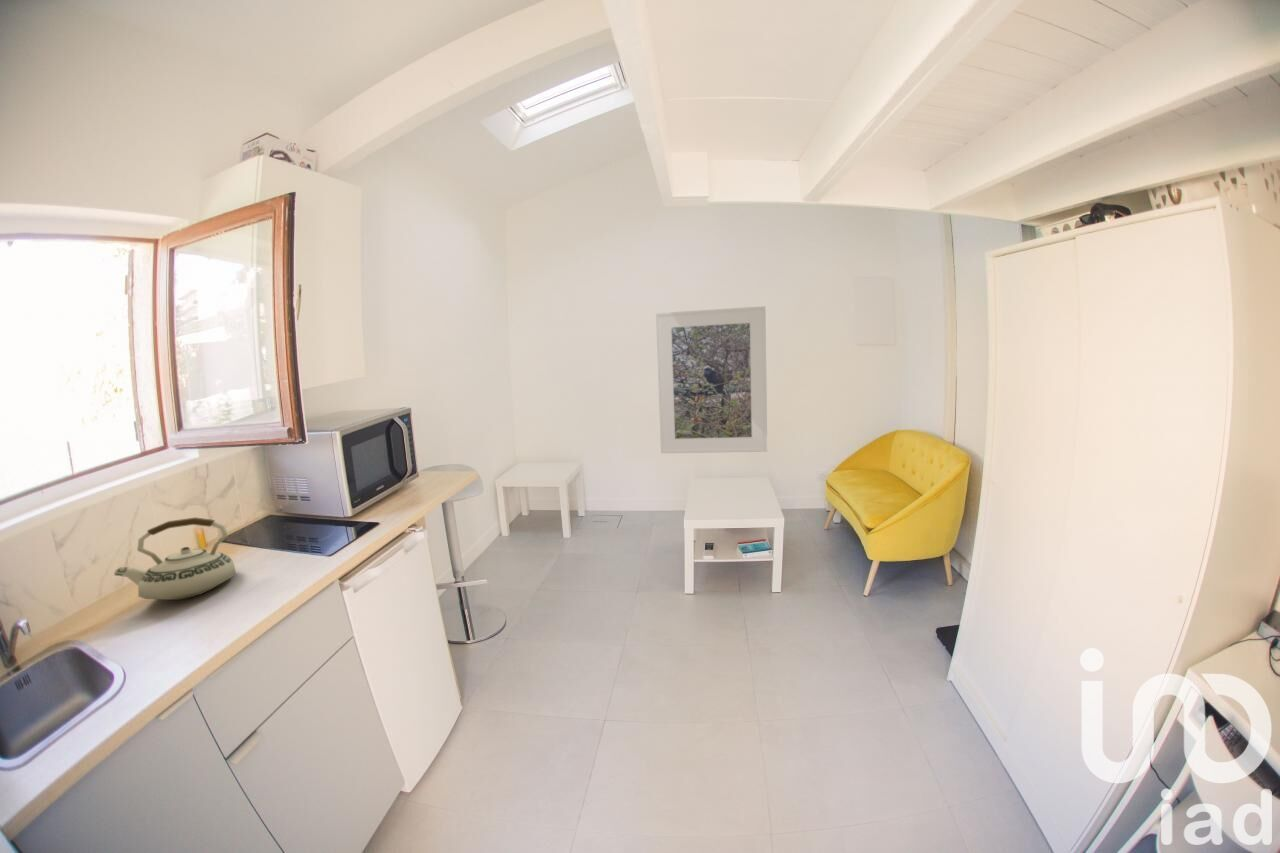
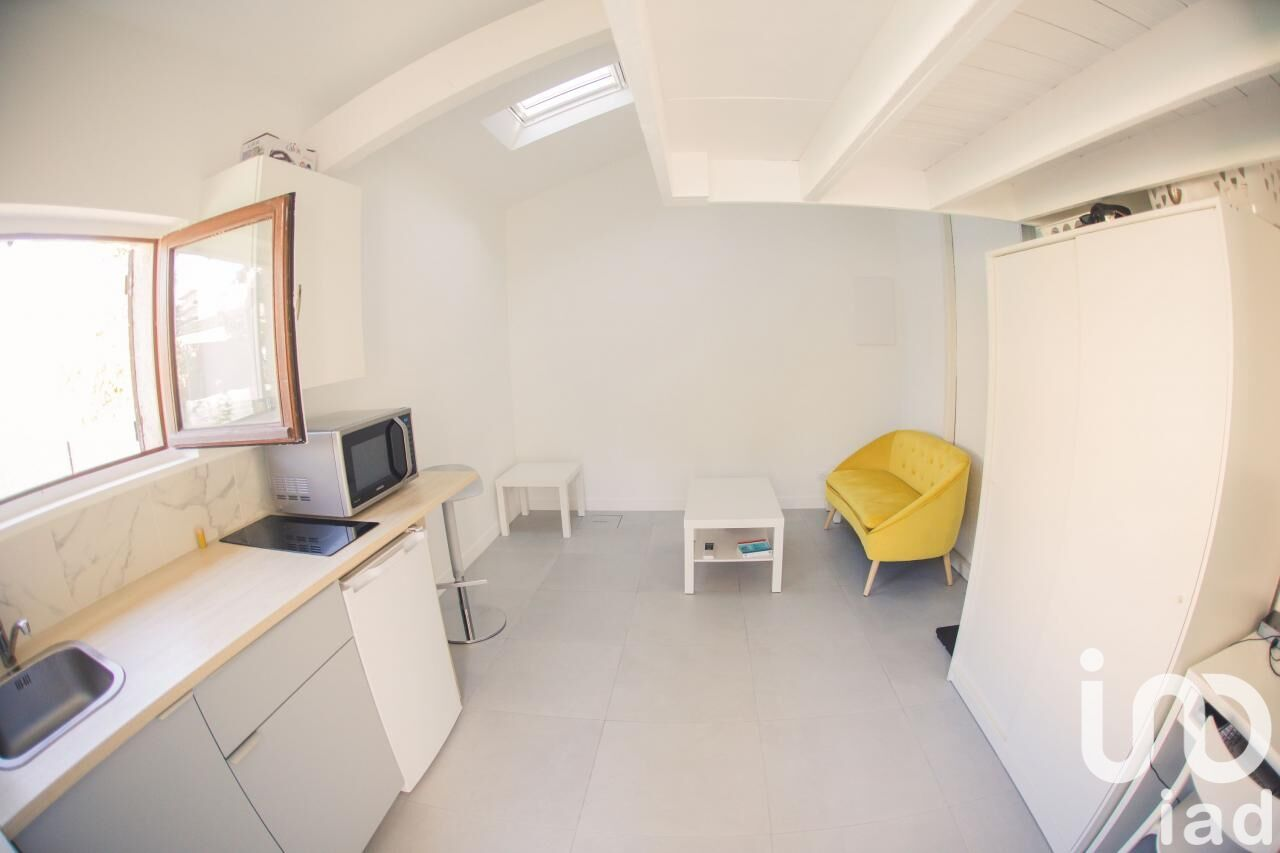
- teakettle (176, 558)
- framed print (711, 382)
